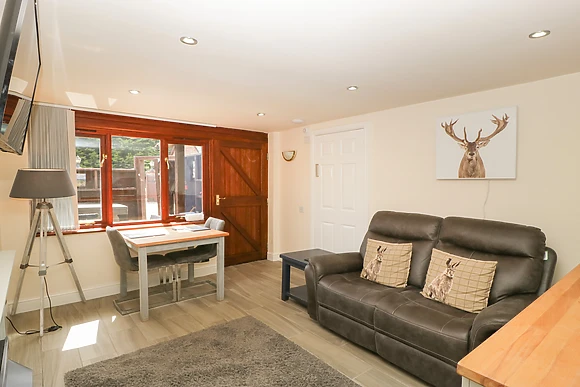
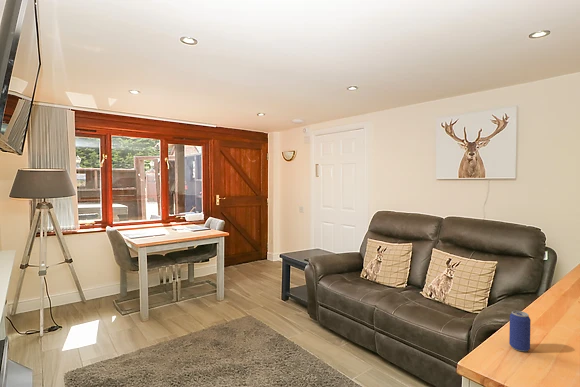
+ beverage can (519, 330)
